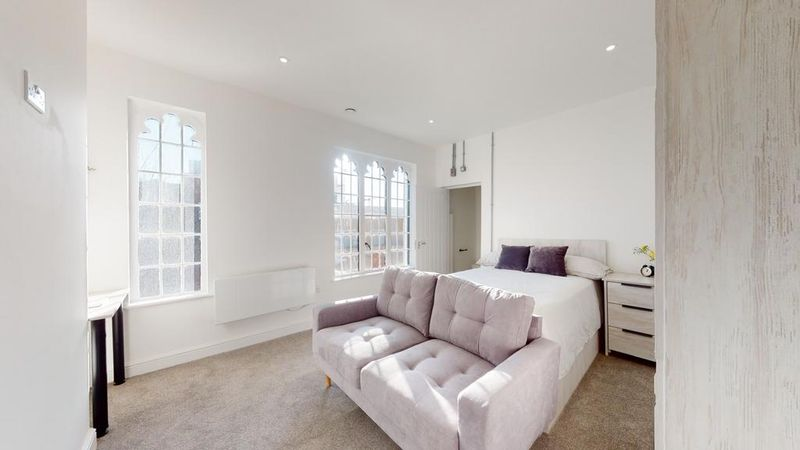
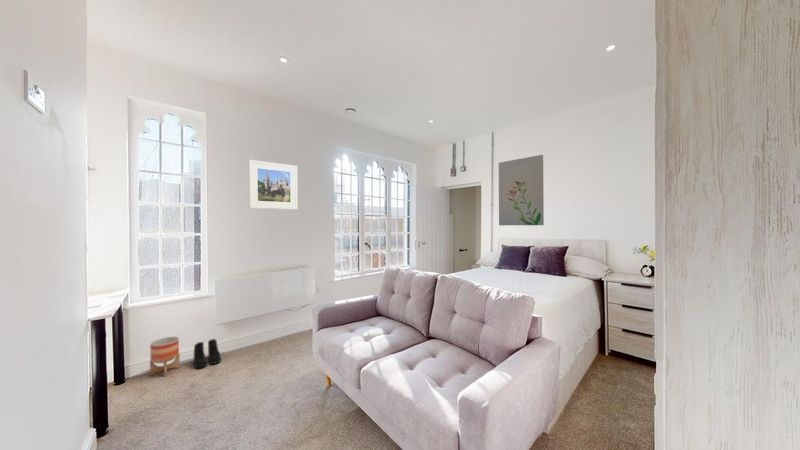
+ planter (165, 356)
+ boots (208, 351)
+ wall art (519, 192)
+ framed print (274, 185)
